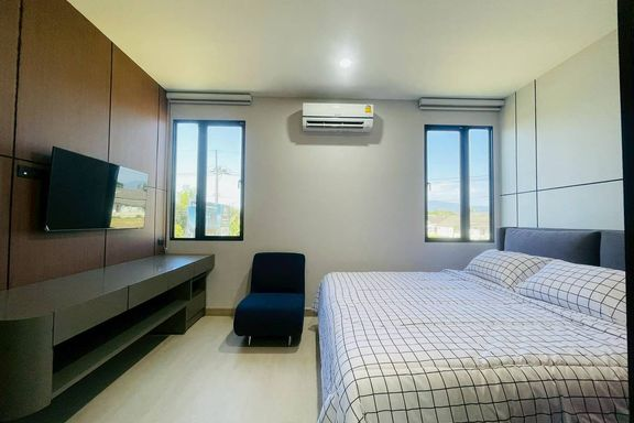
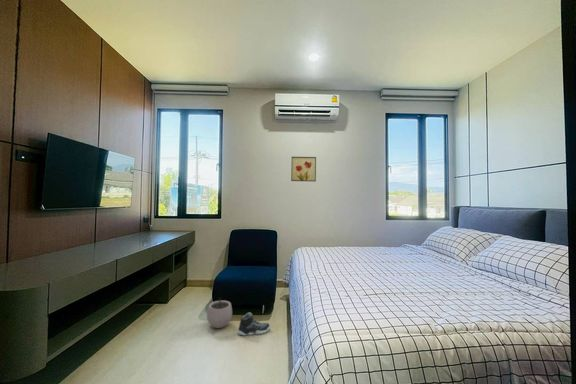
+ sneaker (254, 322)
+ wall art (303, 169)
+ plant pot (219, 310)
